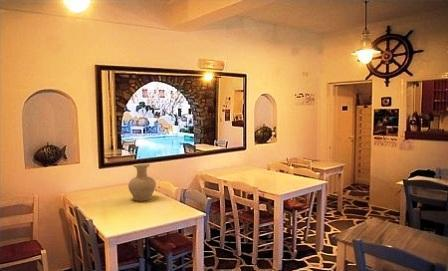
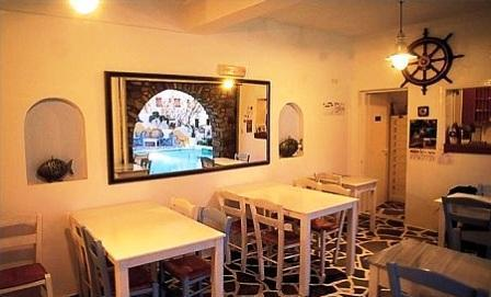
- vase (142, 181)
